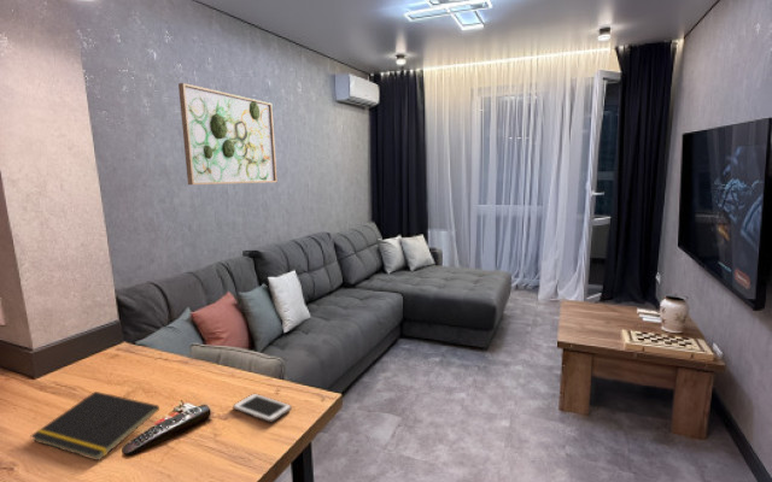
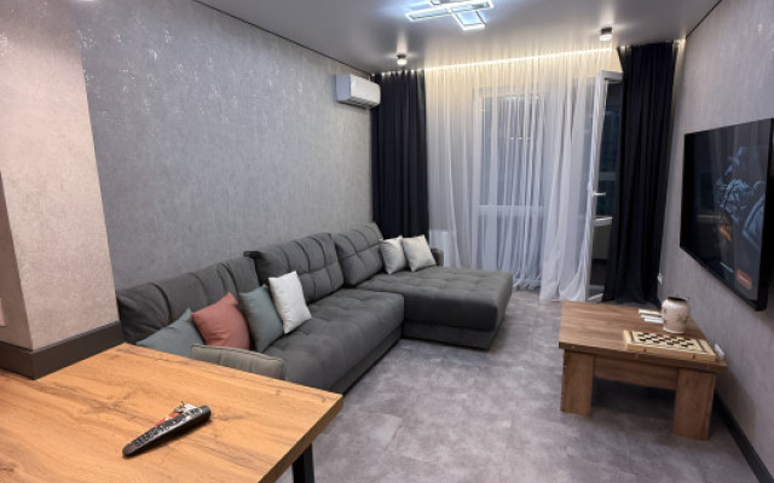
- cell phone (262, 407)
- wall art (235, 139)
- notepad (96, 422)
